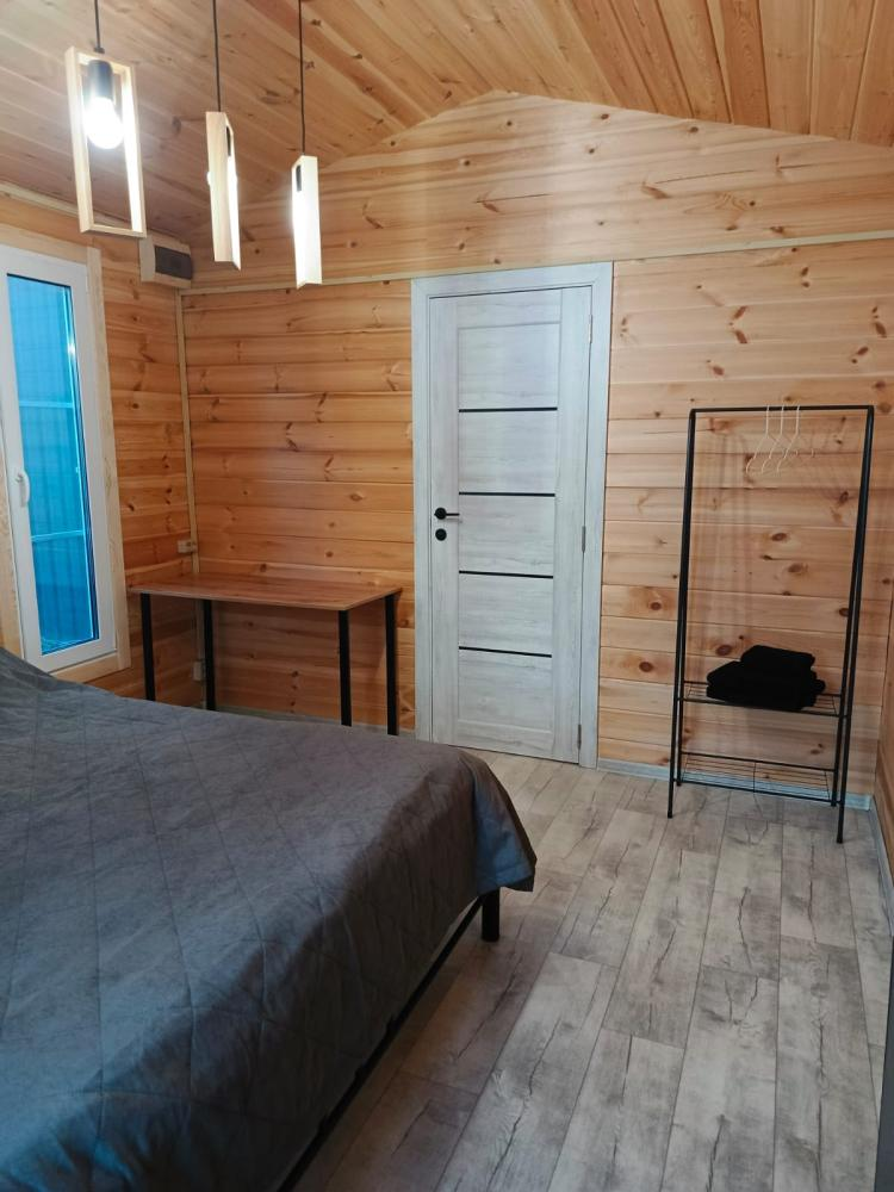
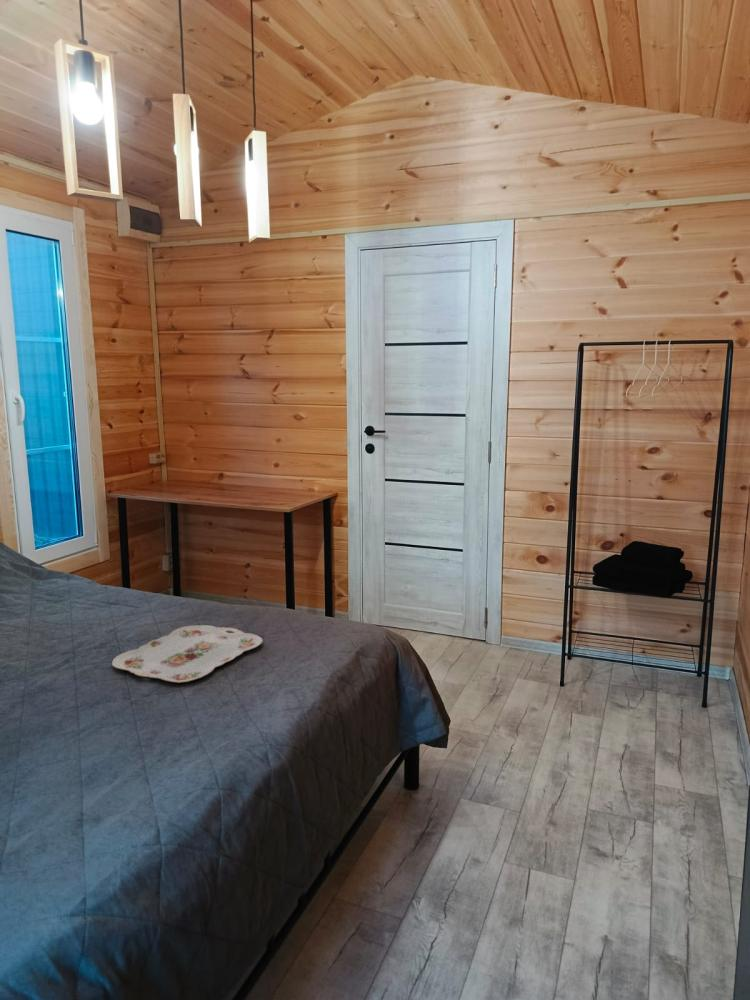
+ serving tray (190, 652)
